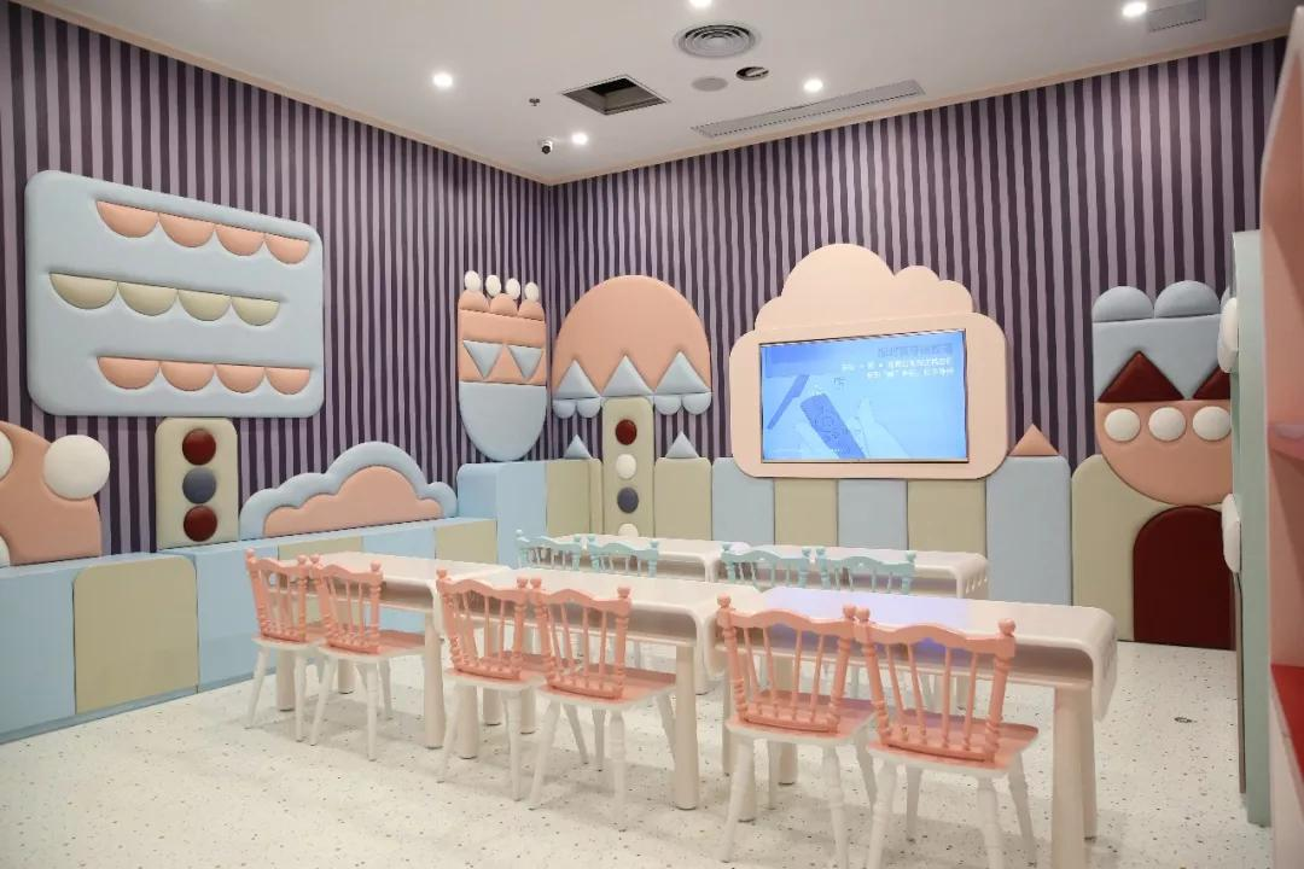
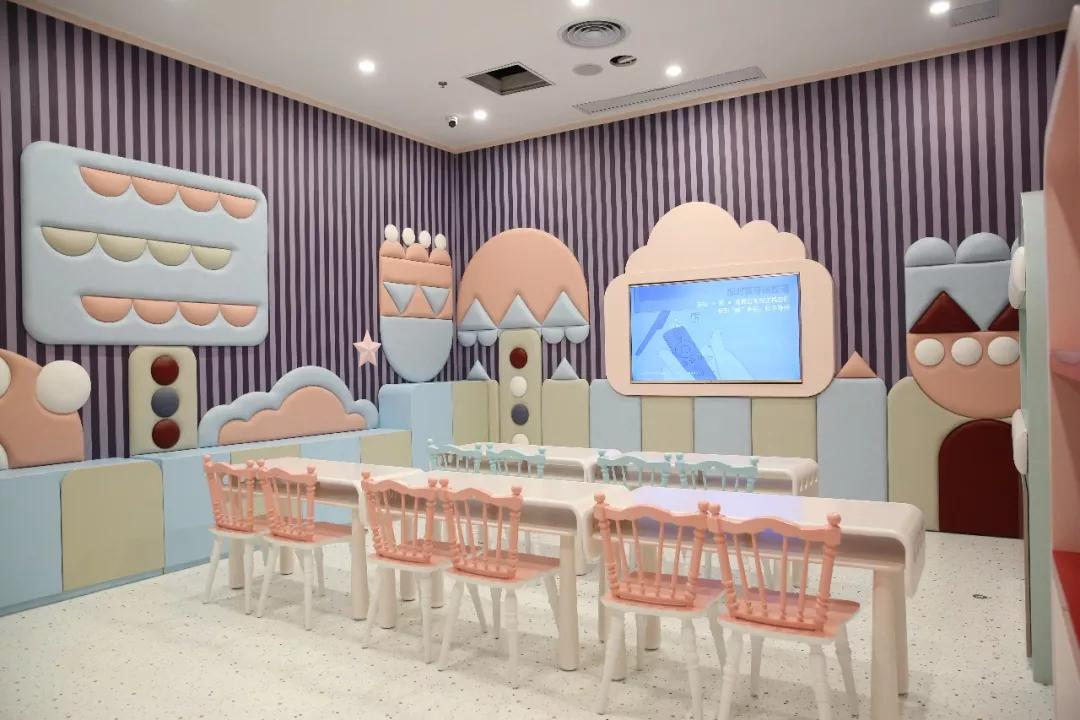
+ decorative star (367, 348)
